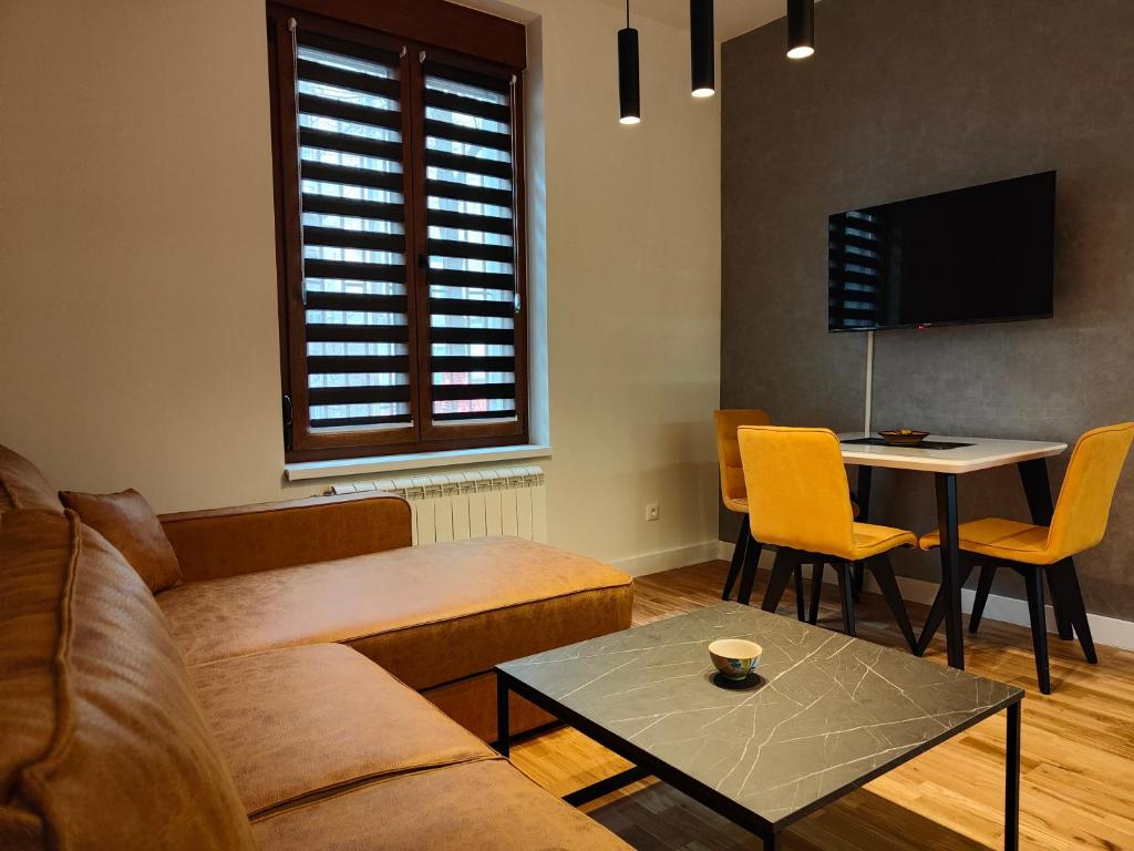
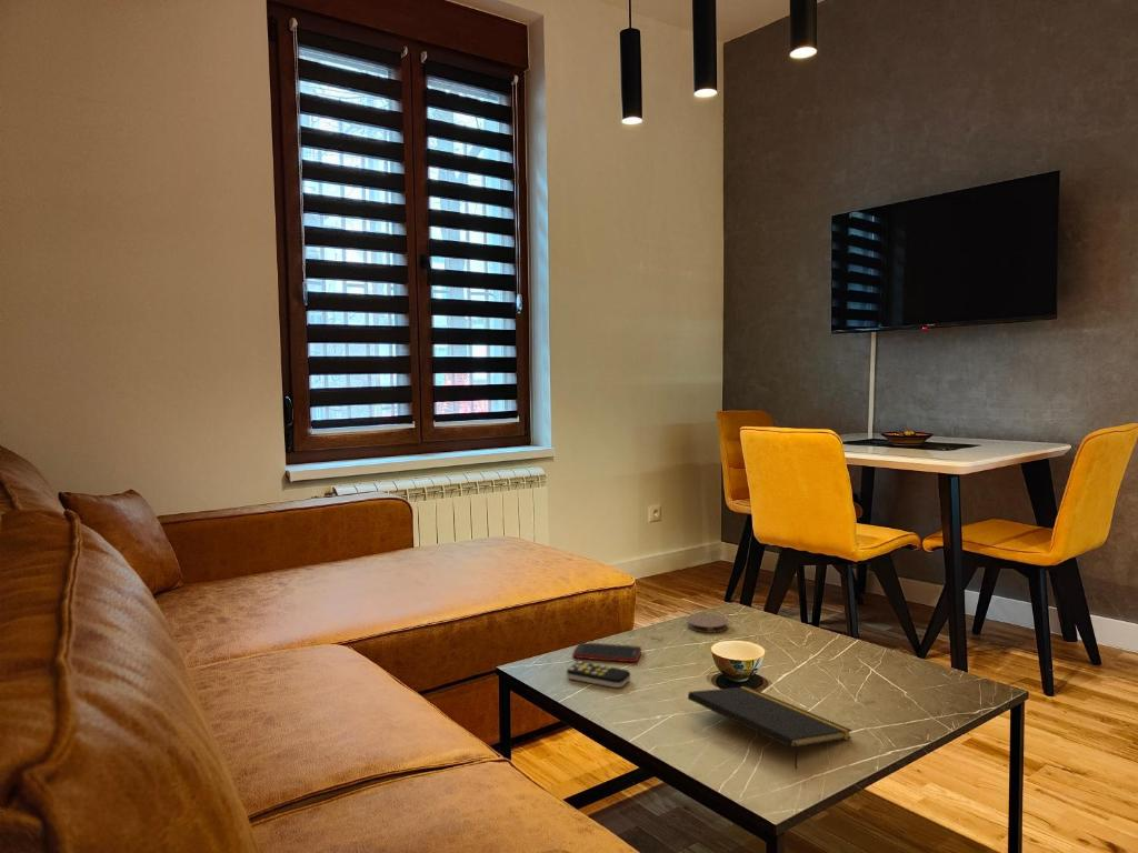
+ notepad (767, 714)
+ coaster (707, 622)
+ remote control (598, 673)
+ cell phone (607, 652)
